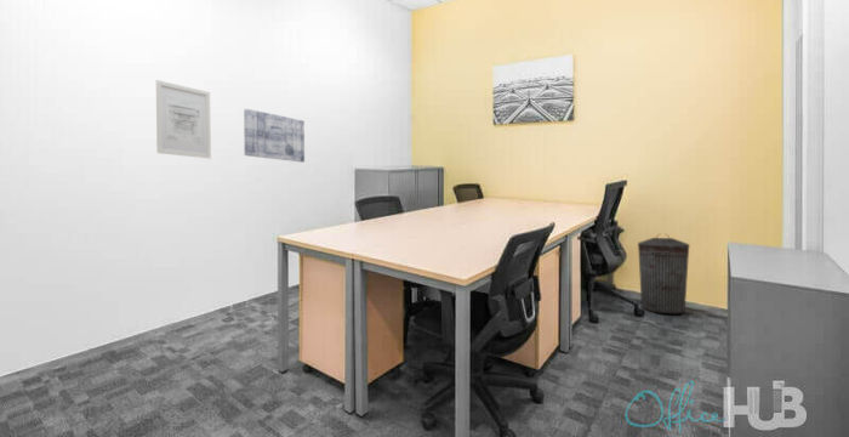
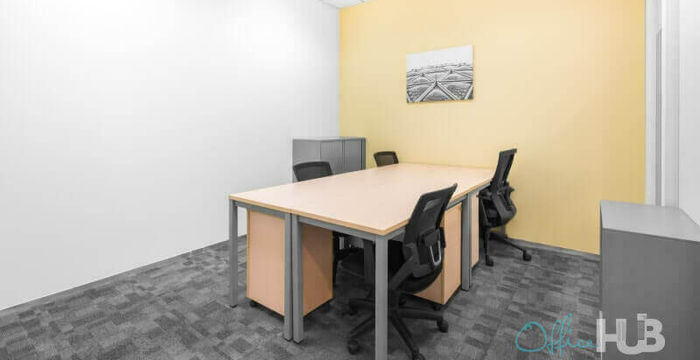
- wall art (275, 137)
- trash can (662, 271)
- wall art (184, 120)
